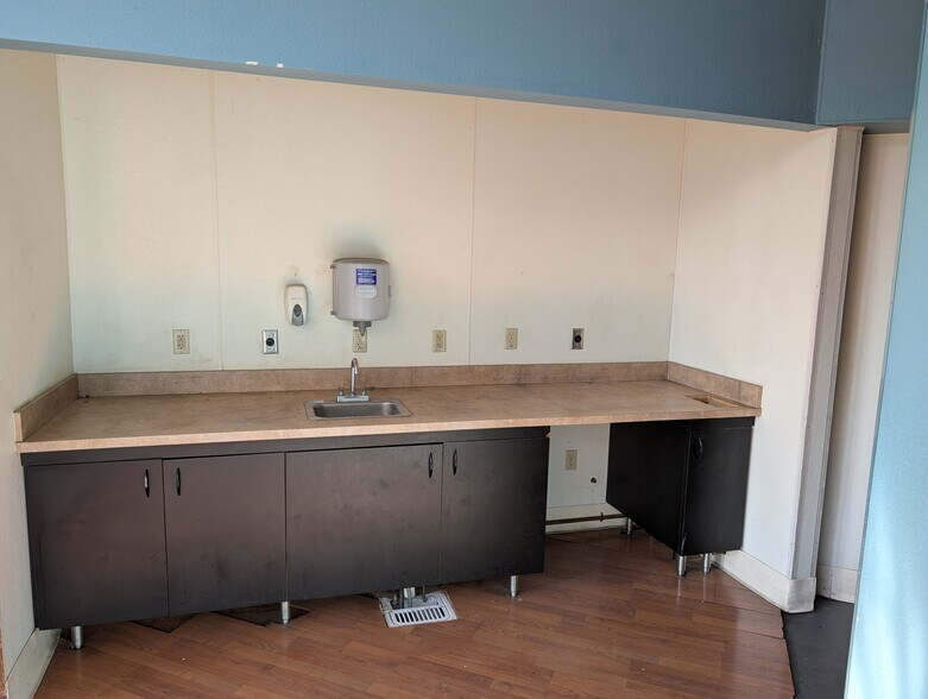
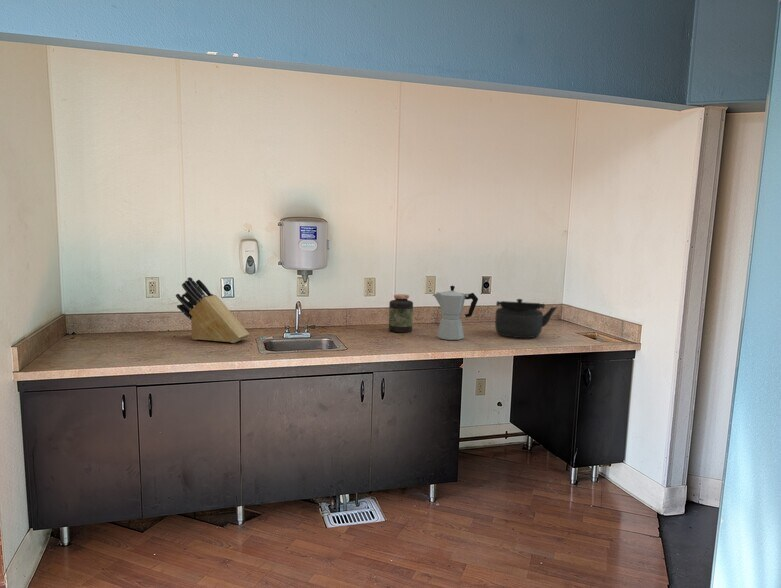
+ knife block (212, 308)
+ kettle (520, 317)
+ moka pot (454, 311)
+ jar (401, 312)
